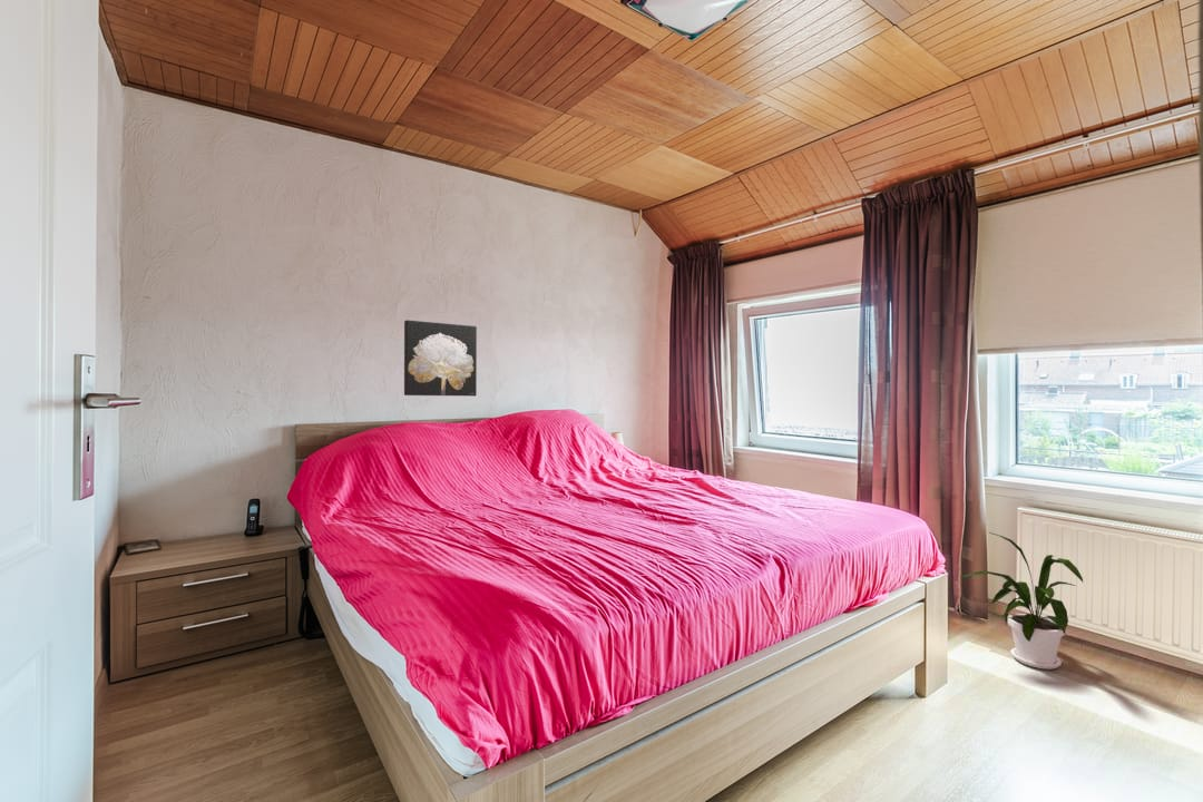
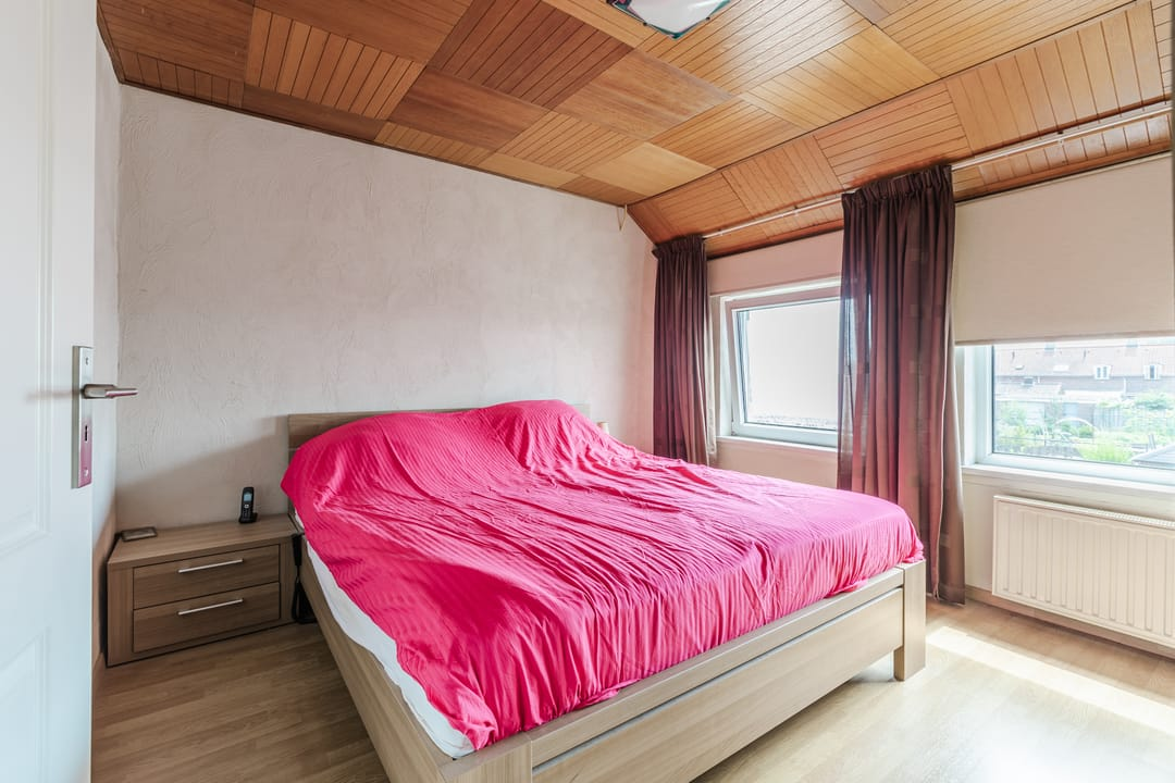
- house plant (1030, 600)
- wall art (441, 359)
